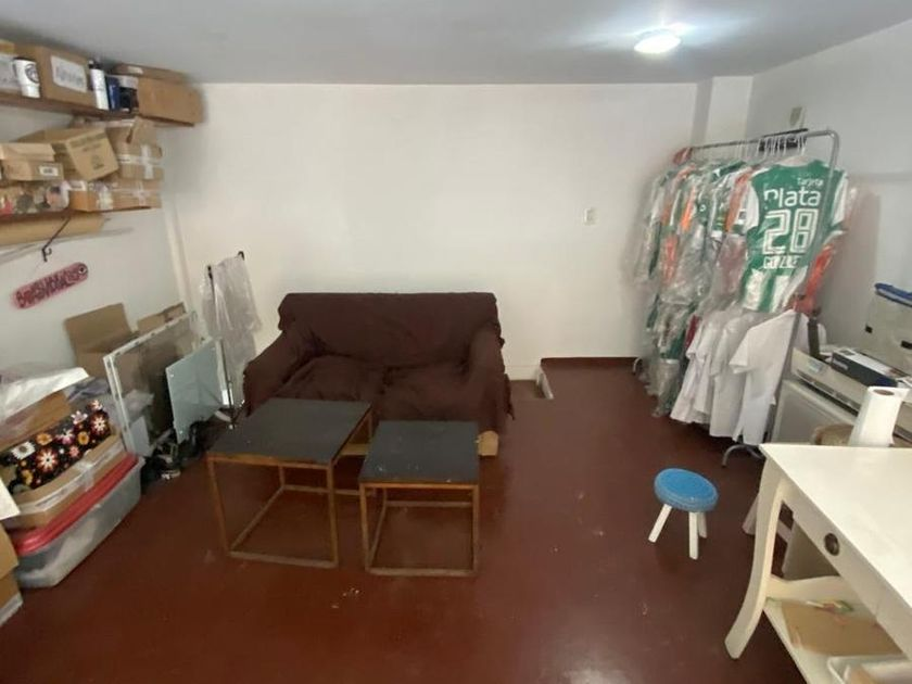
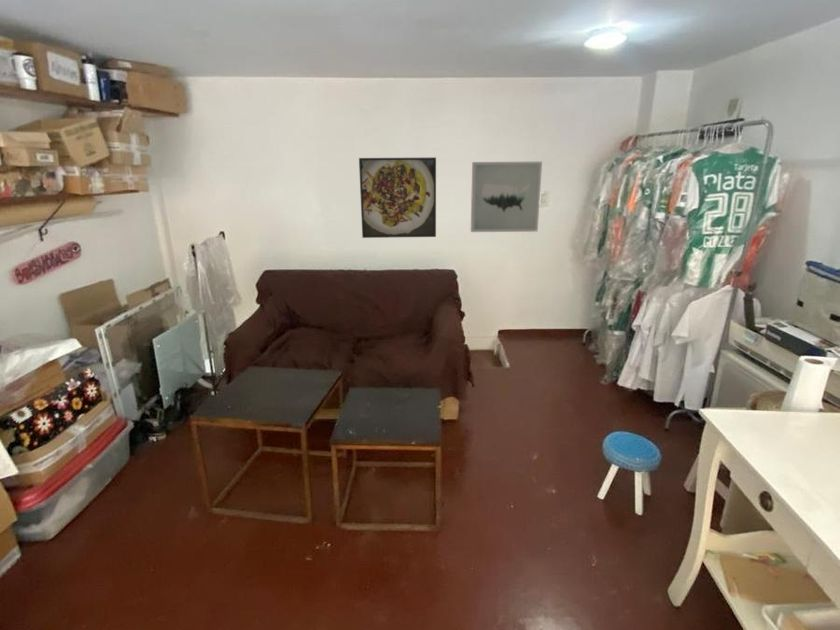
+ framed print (398, 198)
+ wall art (505, 197)
